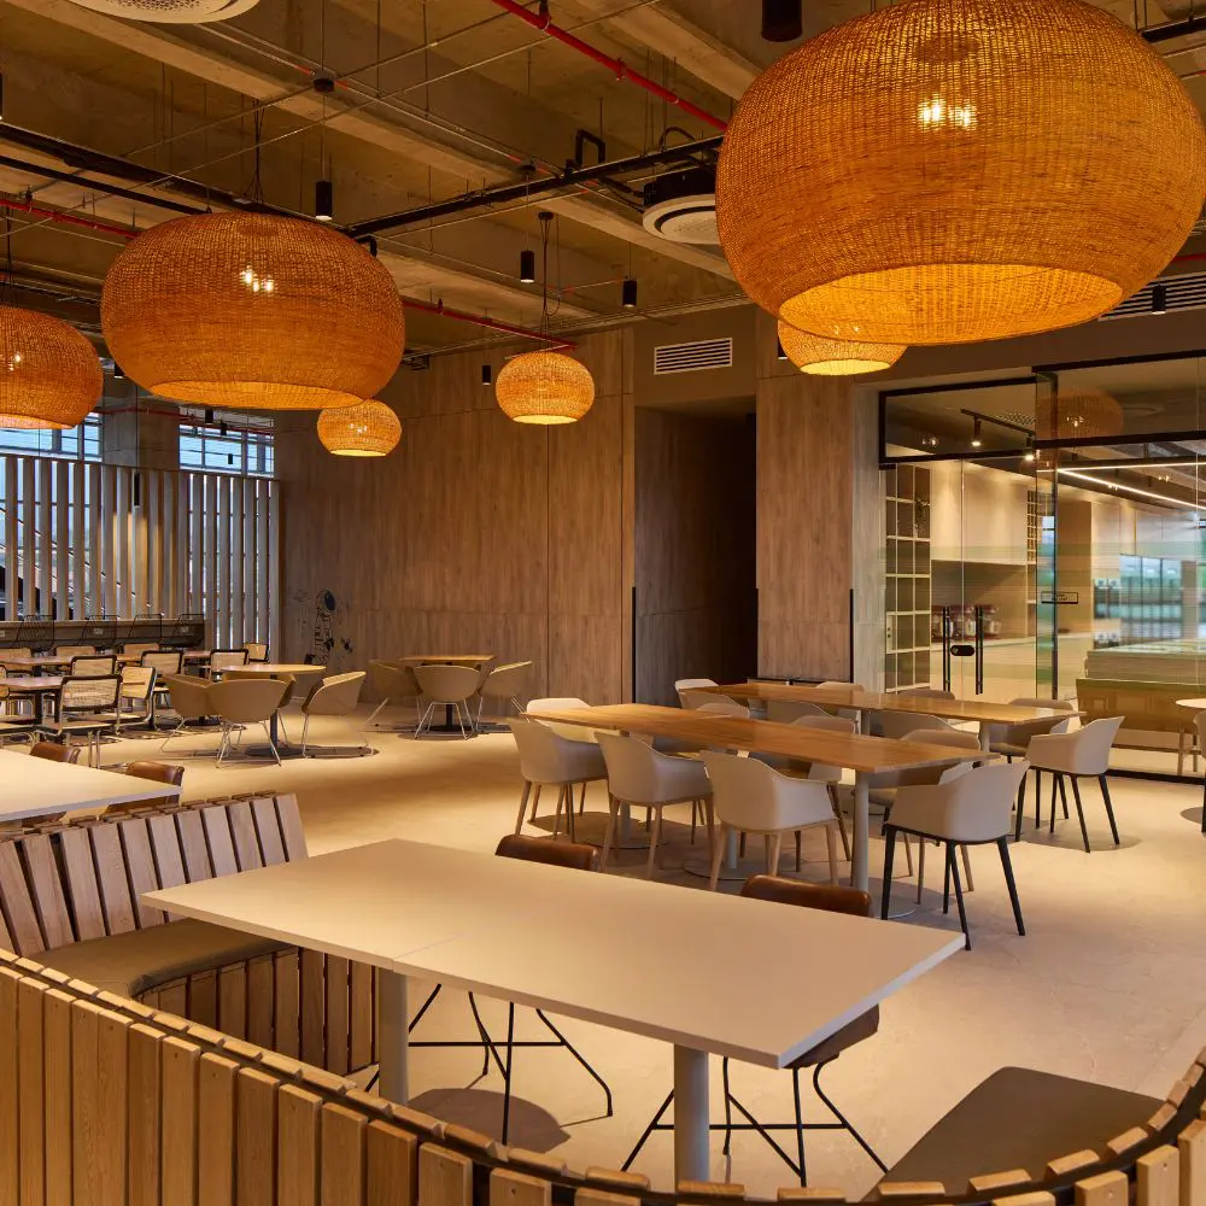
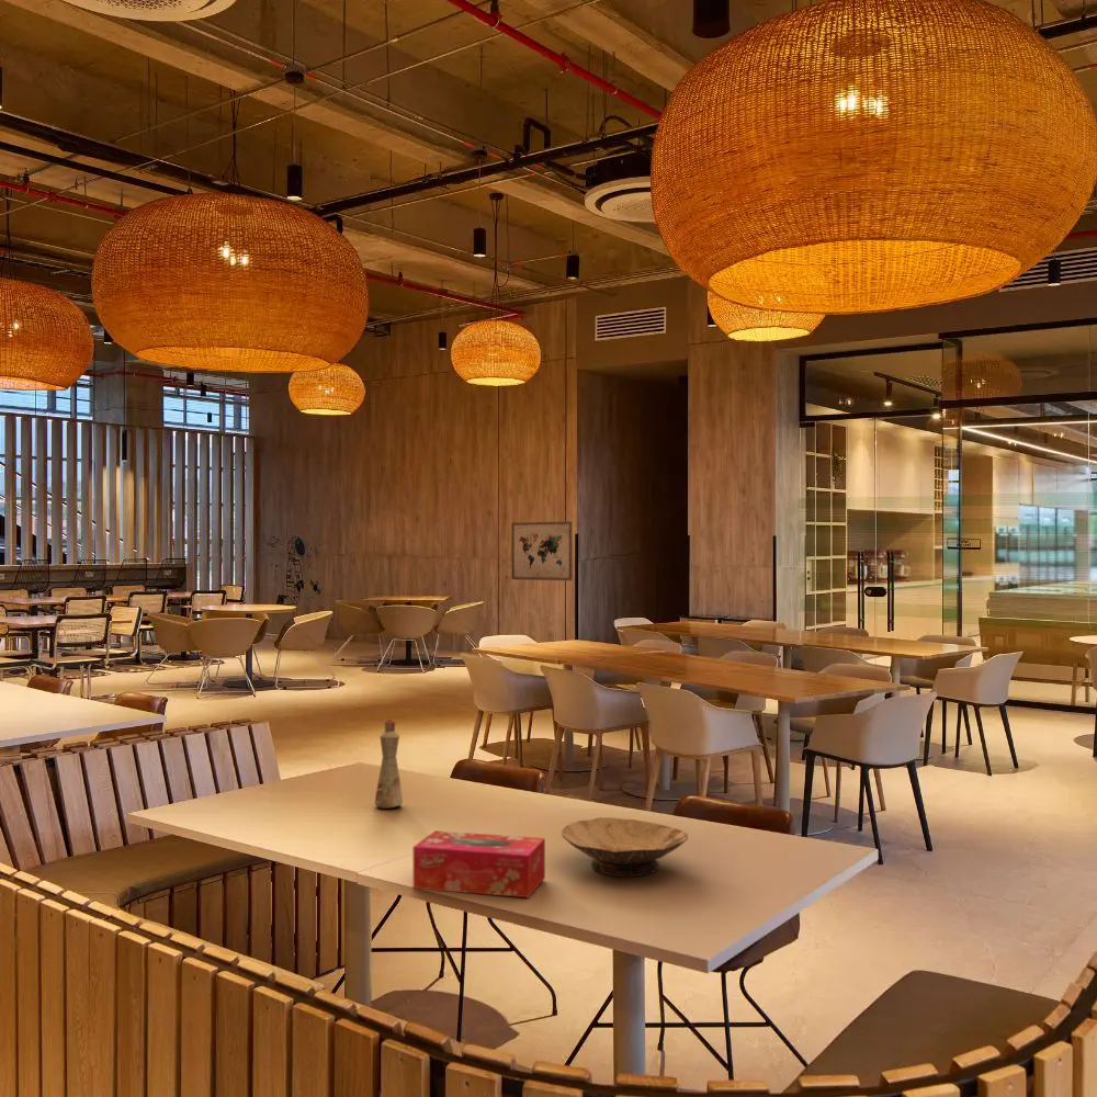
+ bottle (388, 762)
+ tissue box (479, 862)
+ wall art (541, 551)
+ bowl (624, 849)
